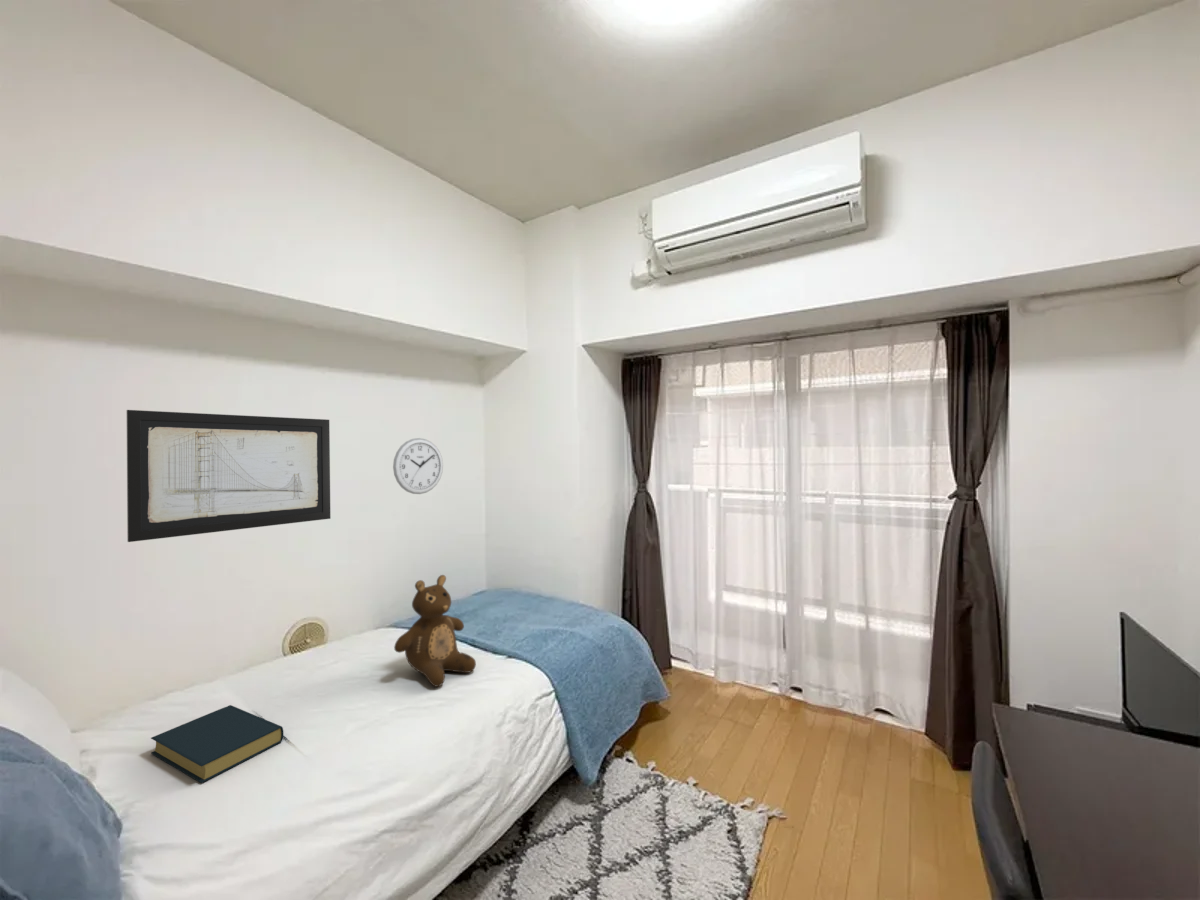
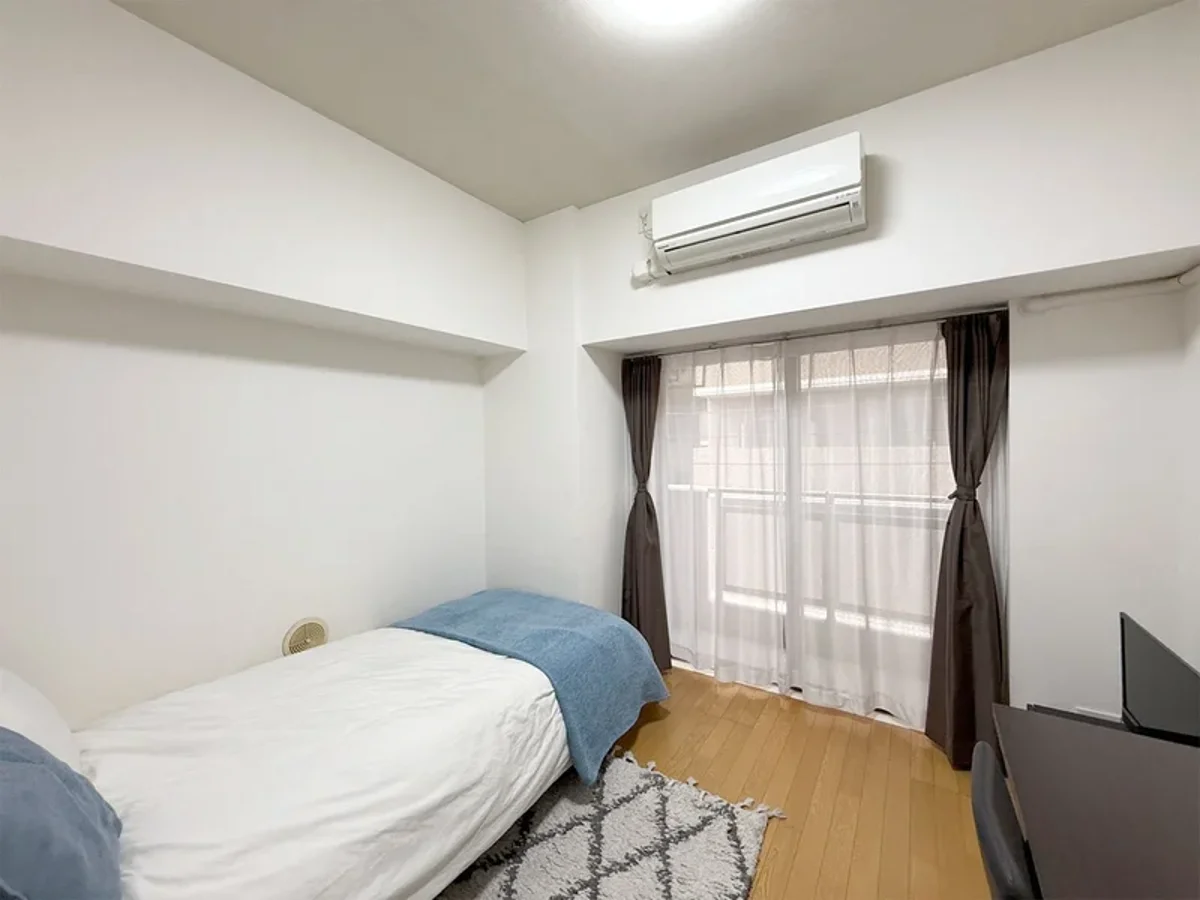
- wall clock (419, 466)
- hardback book (218, 739)
- wall art (242, 472)
- teddy bear (438, 626)
